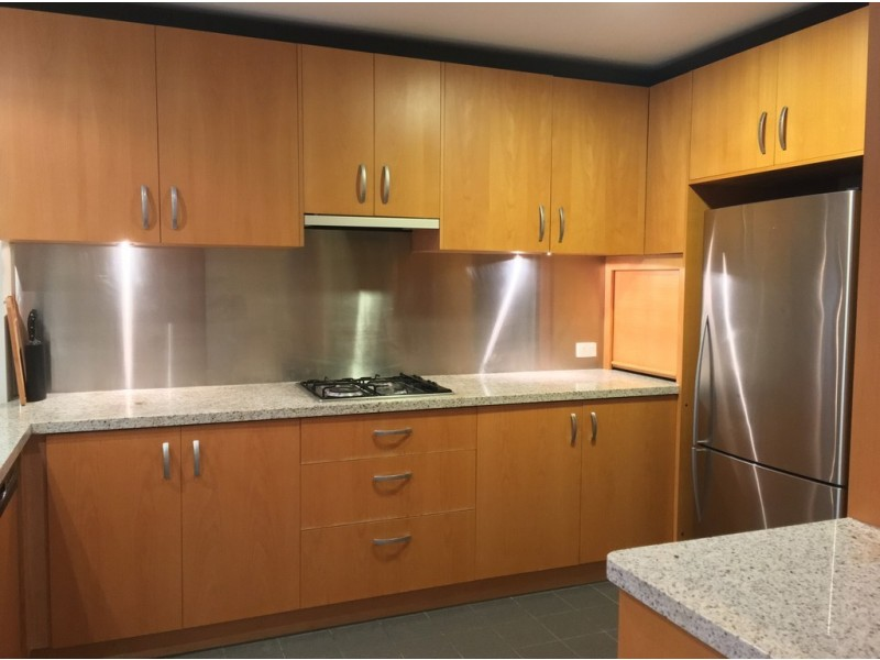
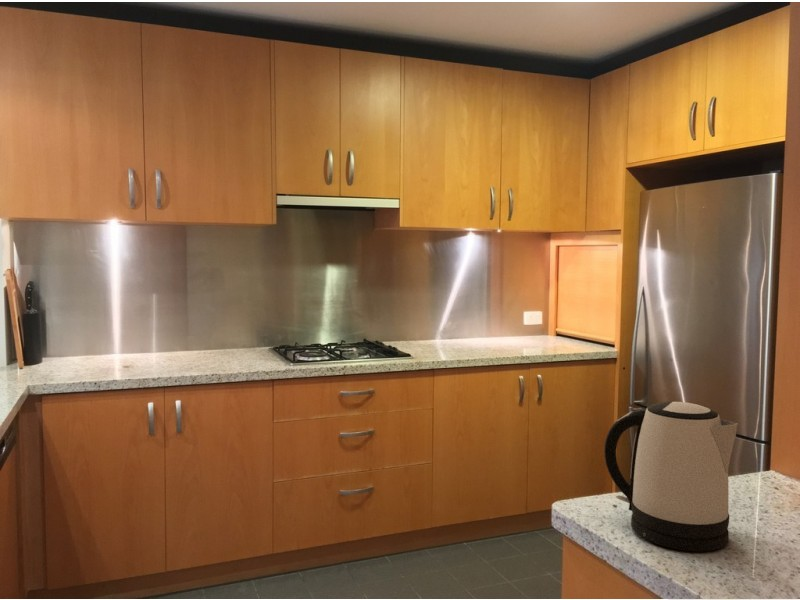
+ kettle (666, 466)
